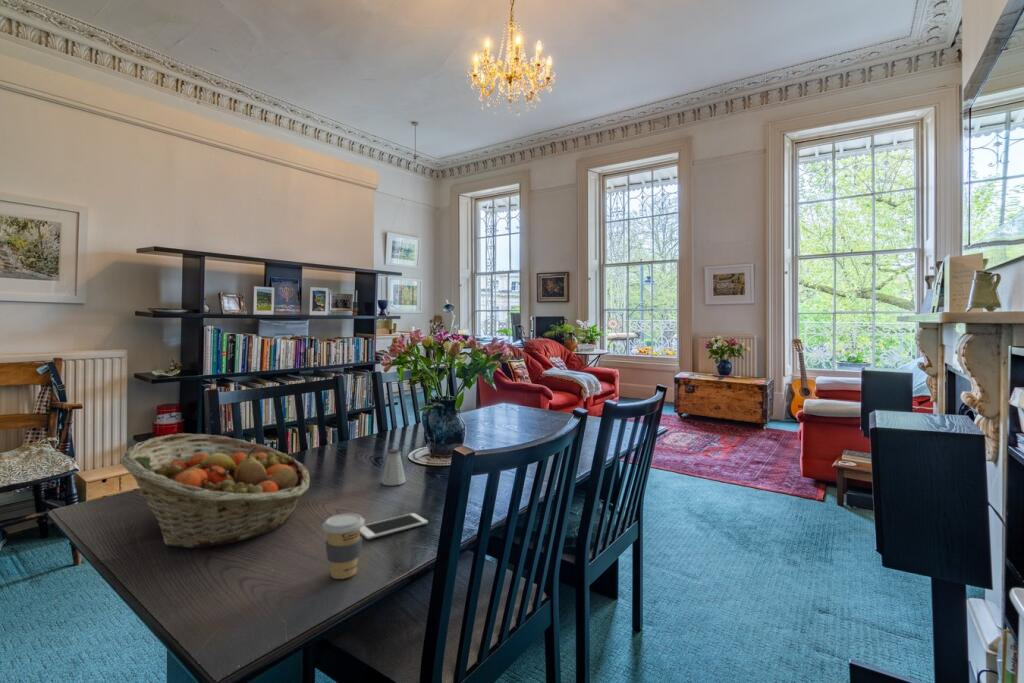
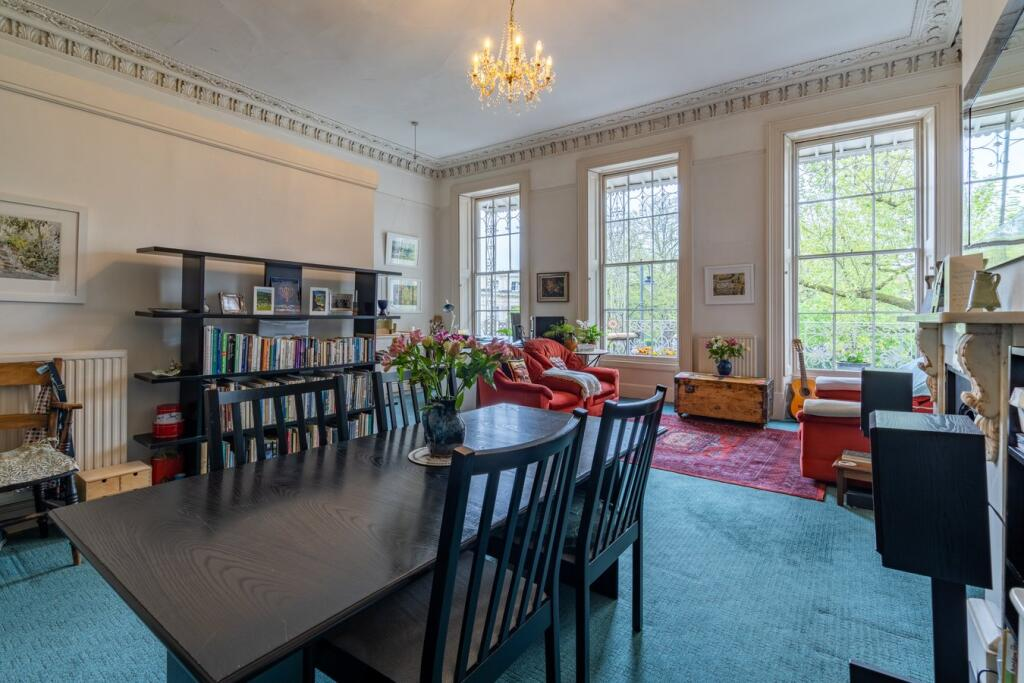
- cell phone (392, 525)
- fruit basket (225, 479)
- coffee cup (343, 546)
- saltshaker (393, 466)
